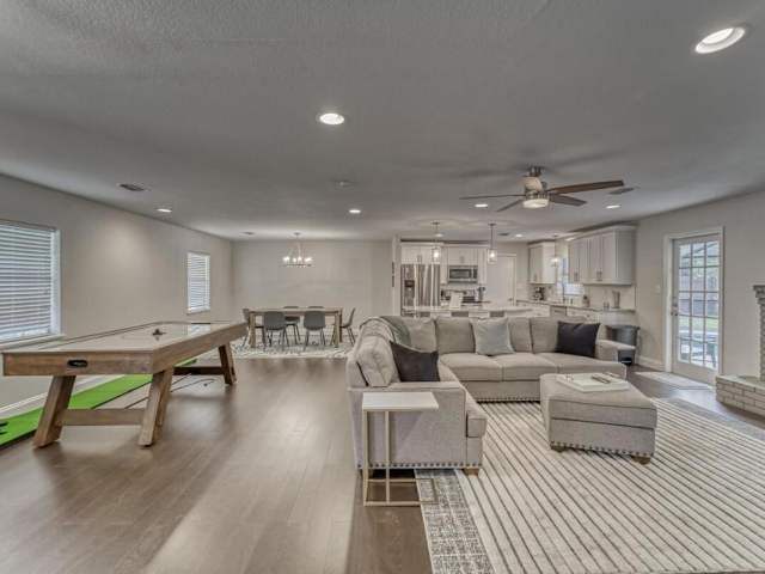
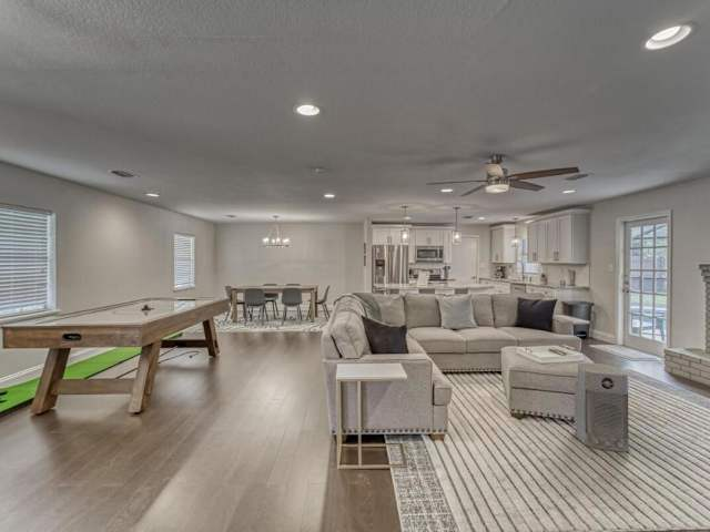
+ air purifier (600, 403)
